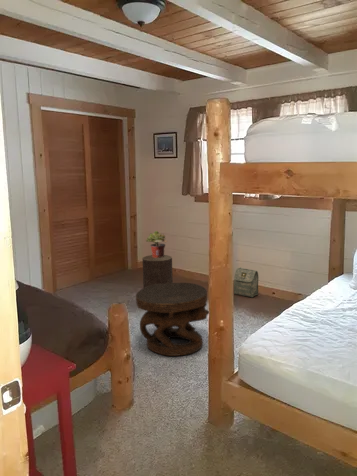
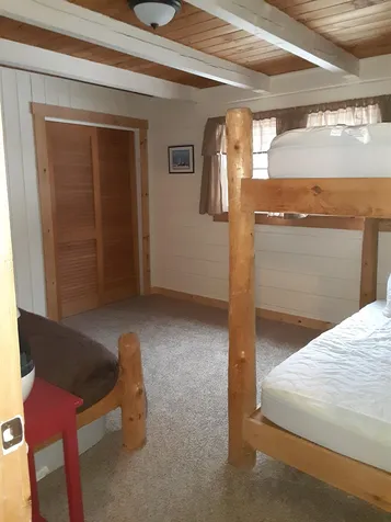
- potted plant (156, 243)
- side table (173, 317)
- stool (157, 280)
- bag (246, 281)
